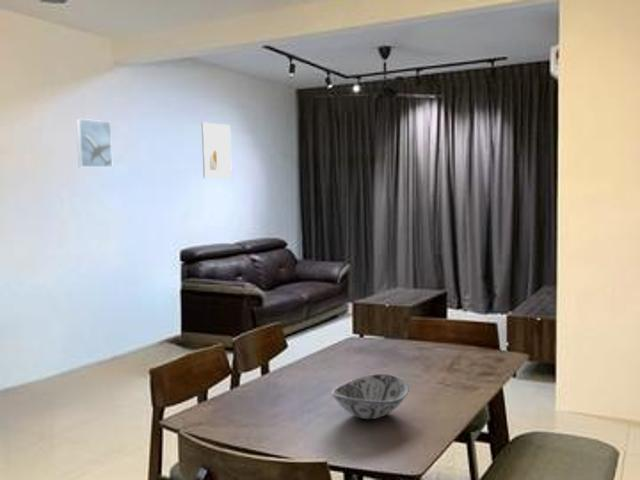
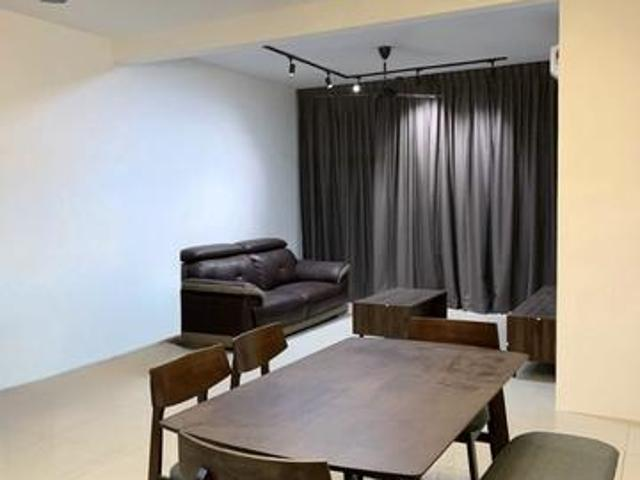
- decorative bowl (370, 399)
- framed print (217, 151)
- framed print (94, 144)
